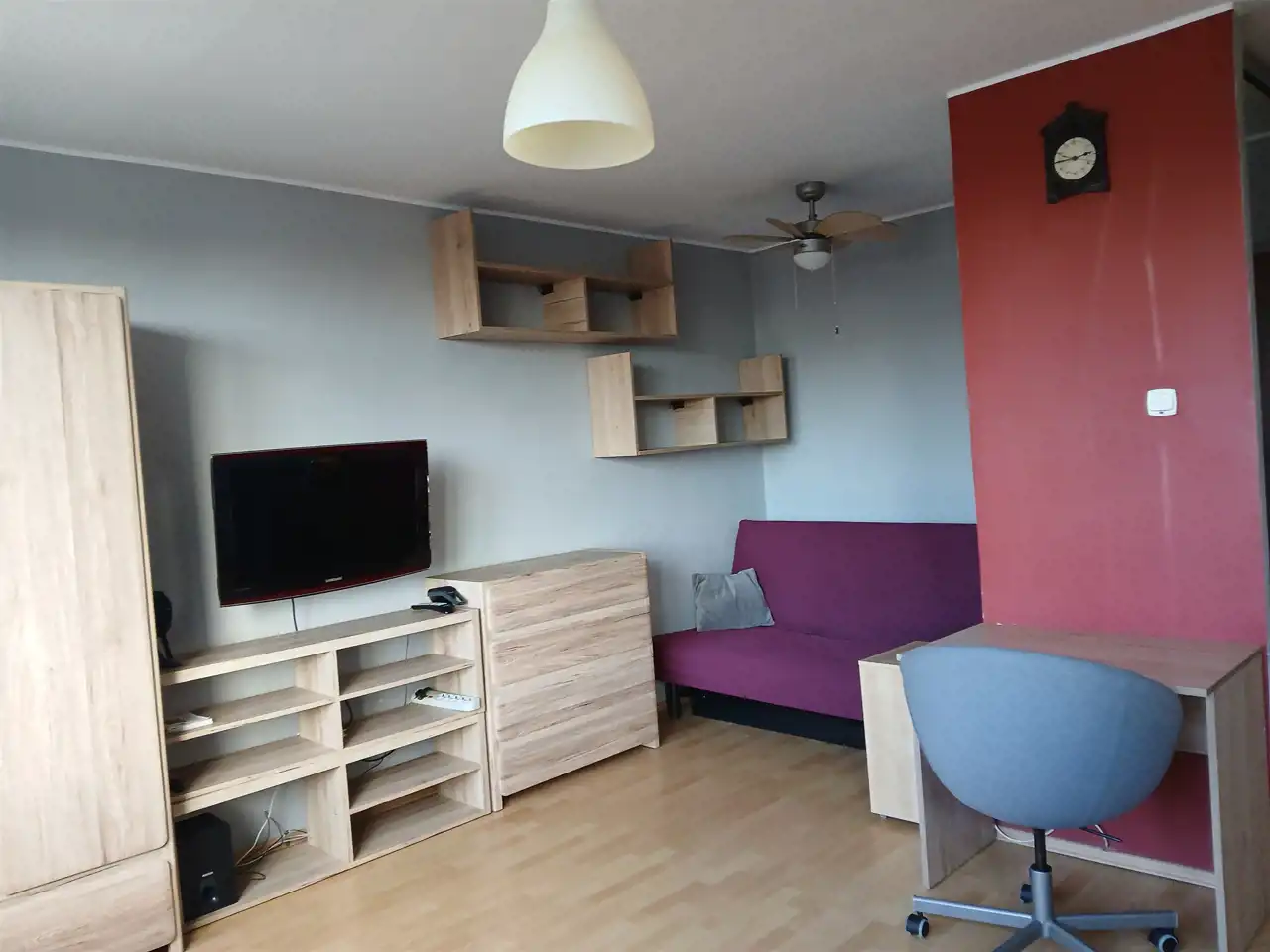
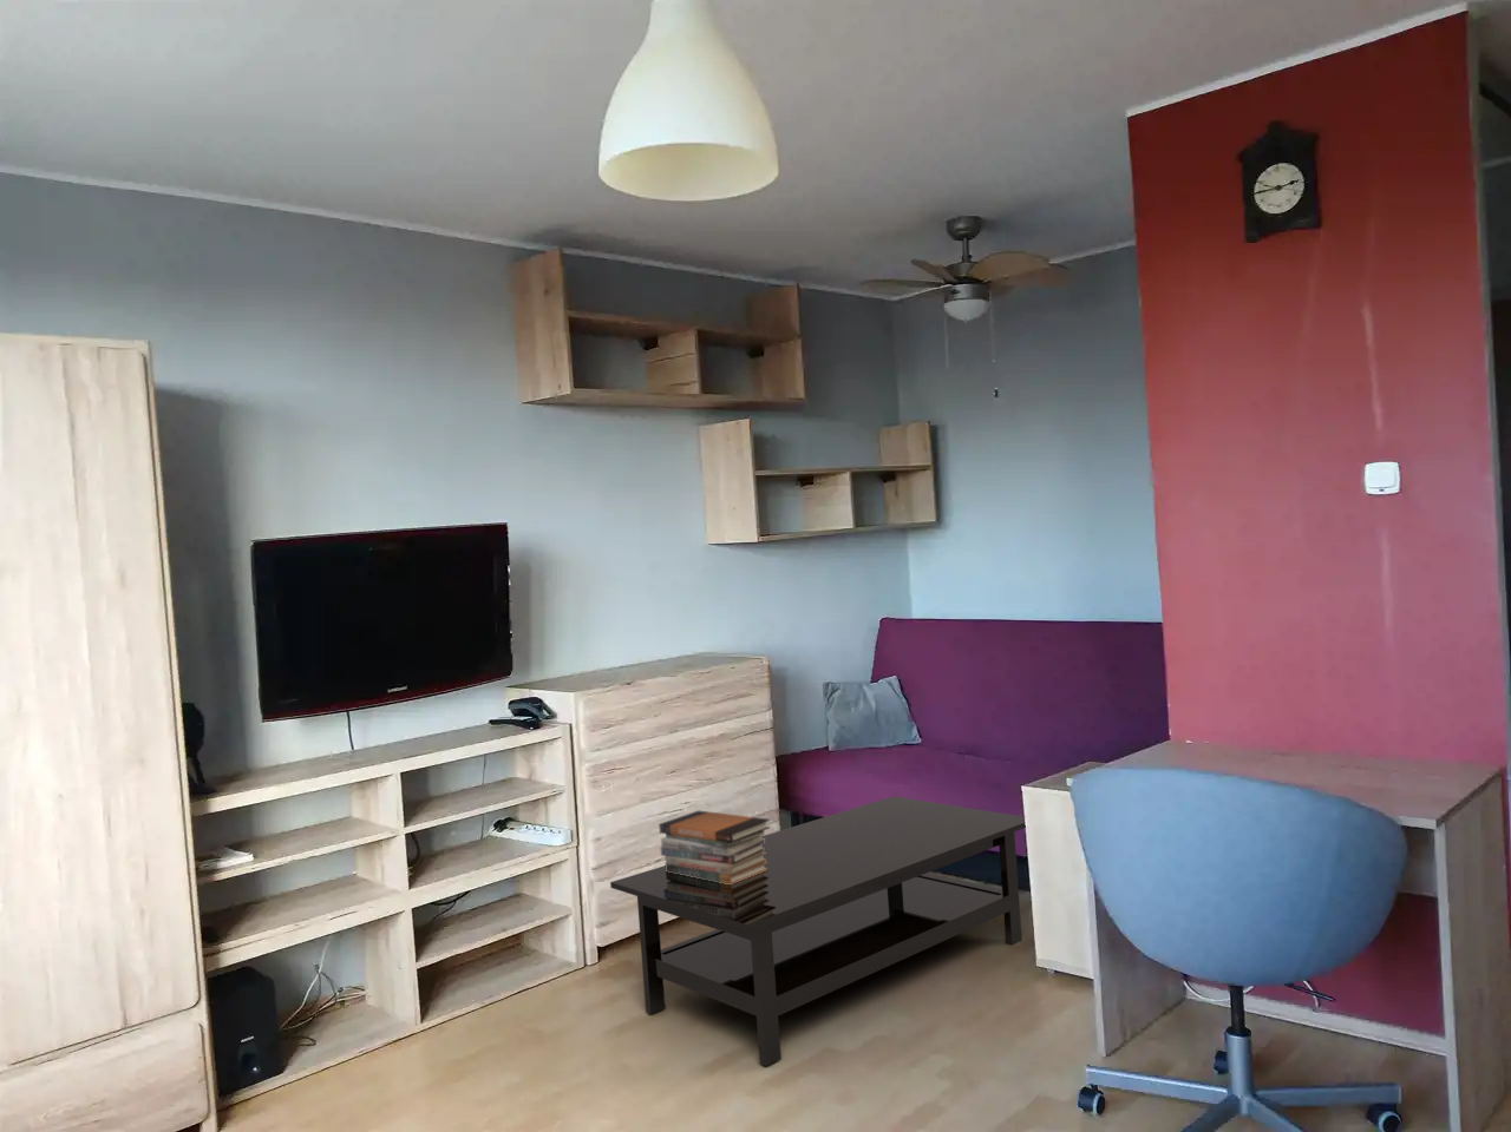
+ coffee table (838, 912)
+ book stack (713, 844)
